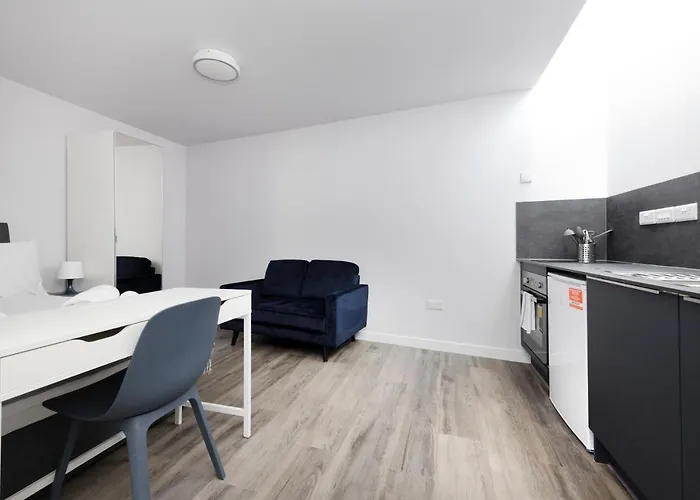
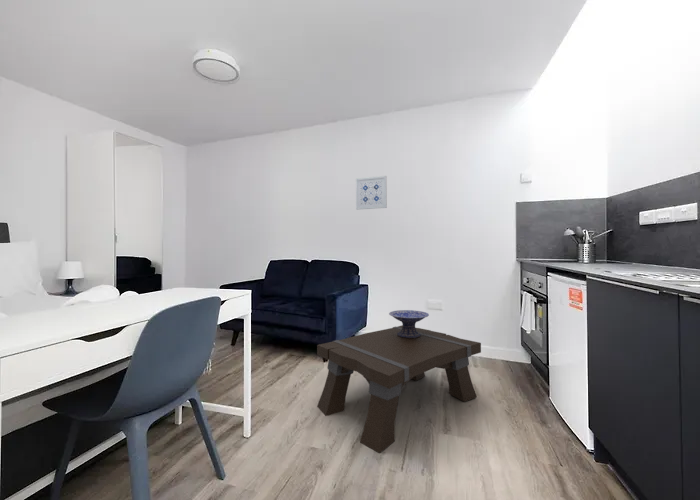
+ coffee table (399, 372)
+ decorative bowl (408, 323)
+ wall art (371, 193)
